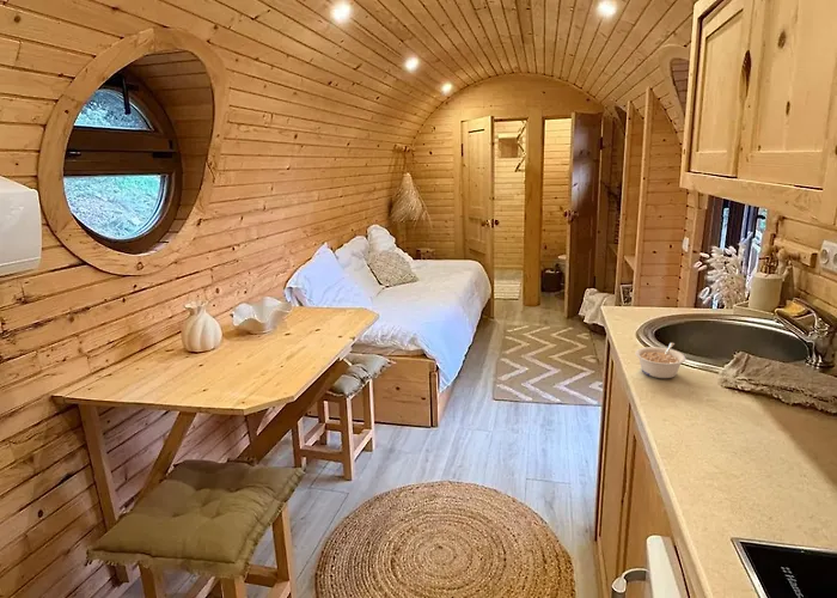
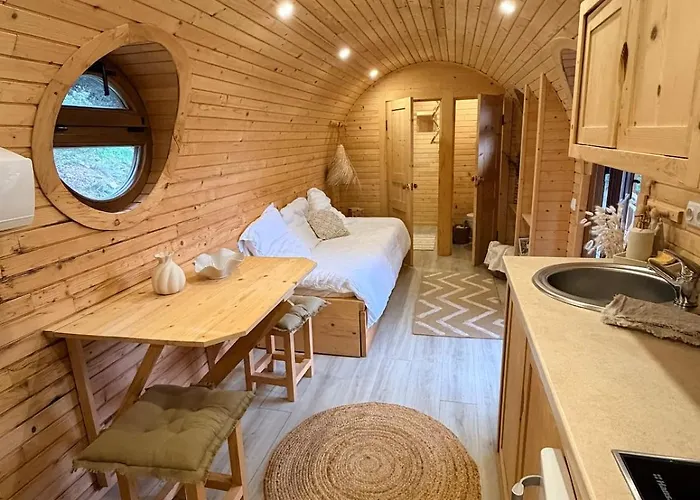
- legume (659, 360)
